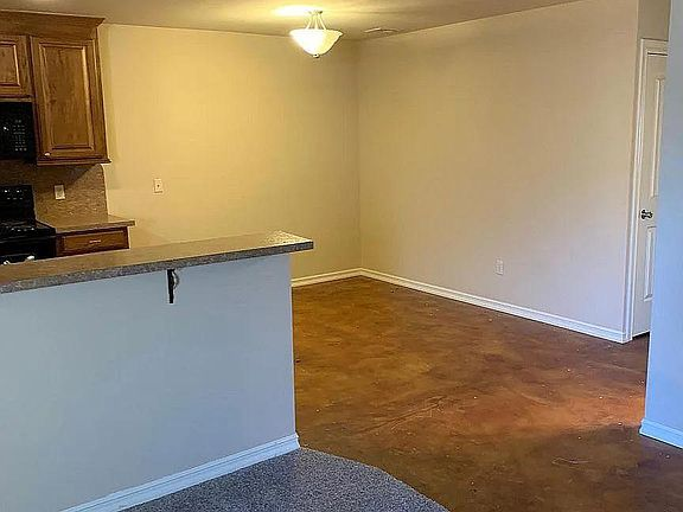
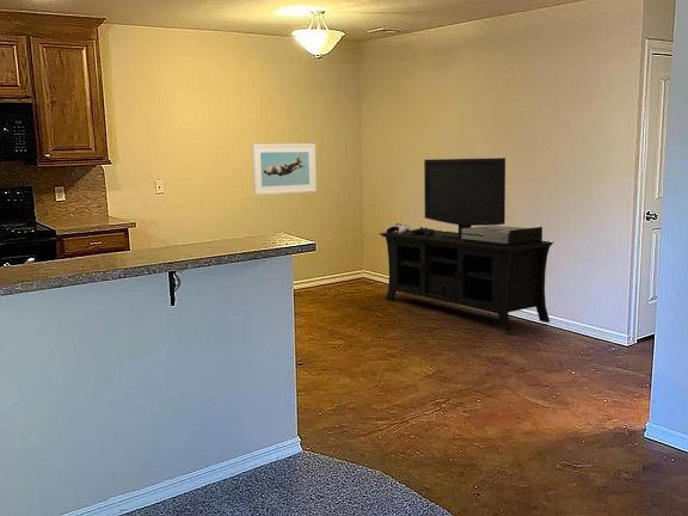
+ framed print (284, 168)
+ media console (459, 235)
